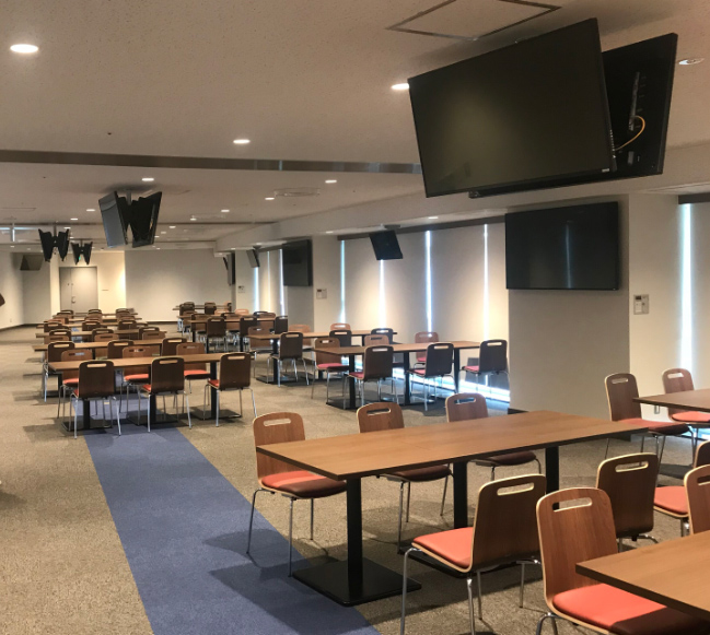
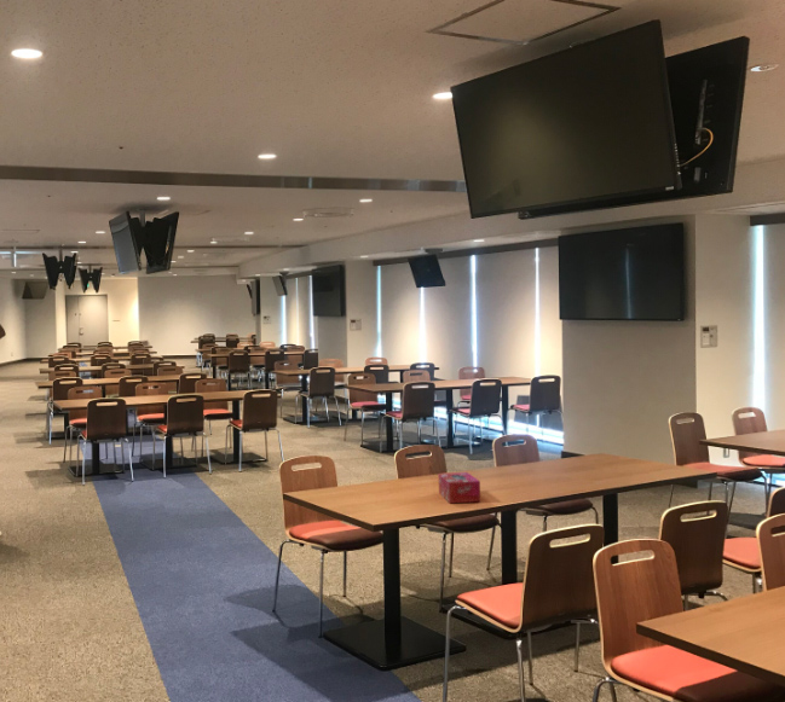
+ tissue box (458, 487)
